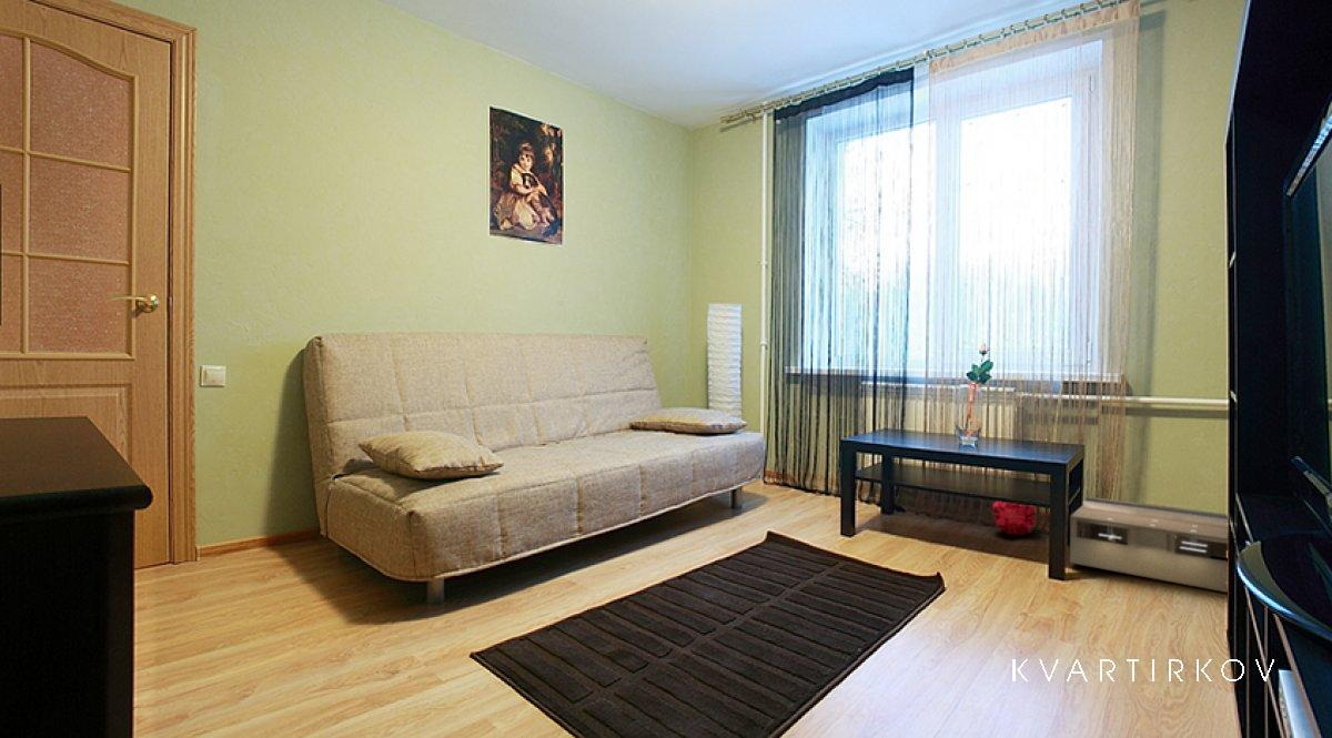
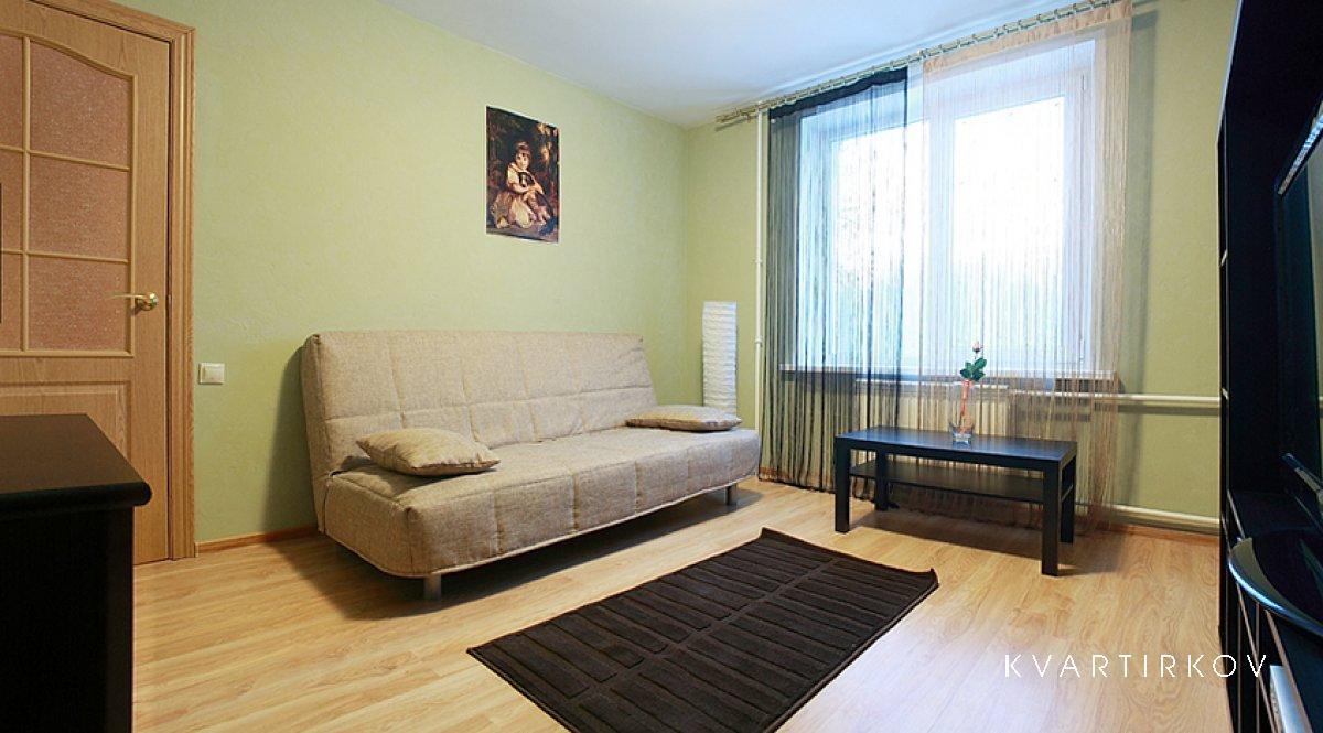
- decorative ball (1013, 514)
- ceiling vent (1177, 535)
